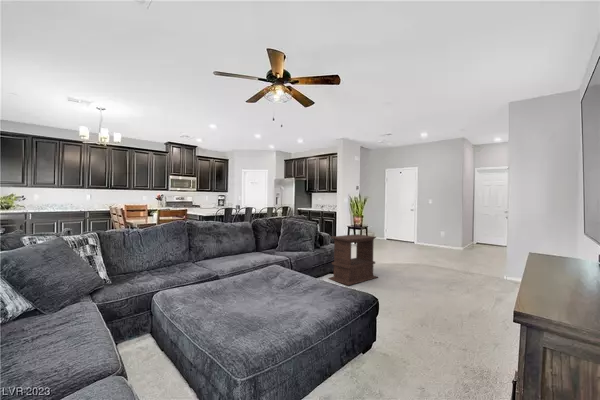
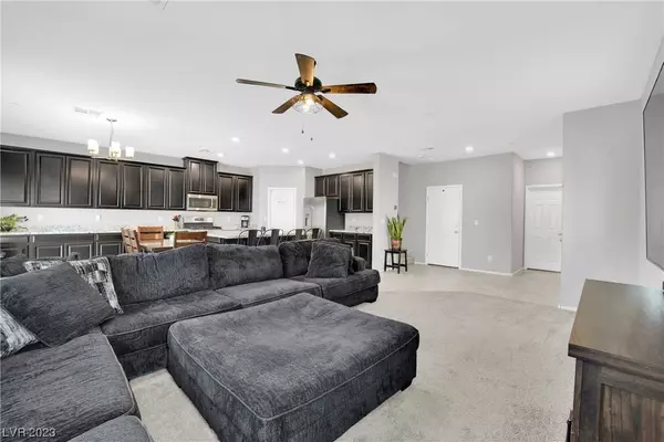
- side table (353, 258)
